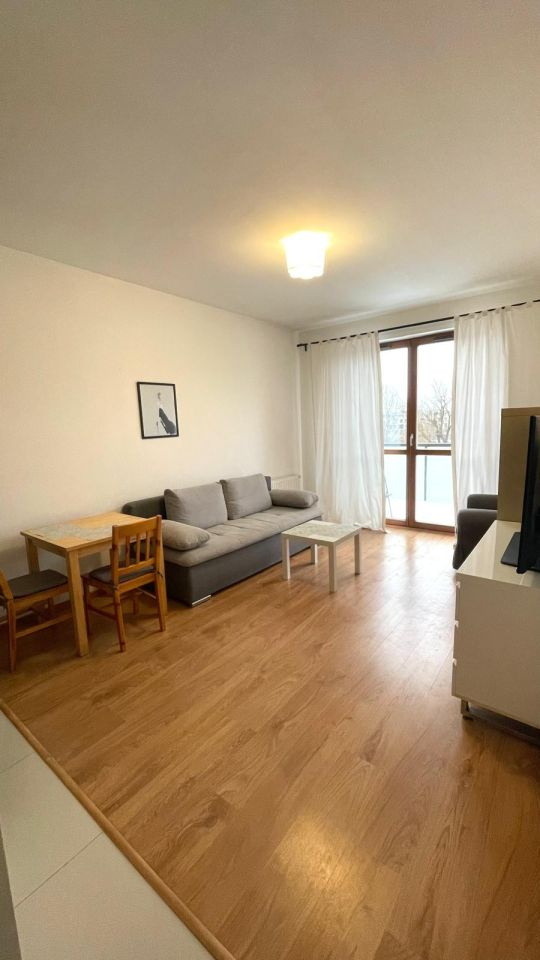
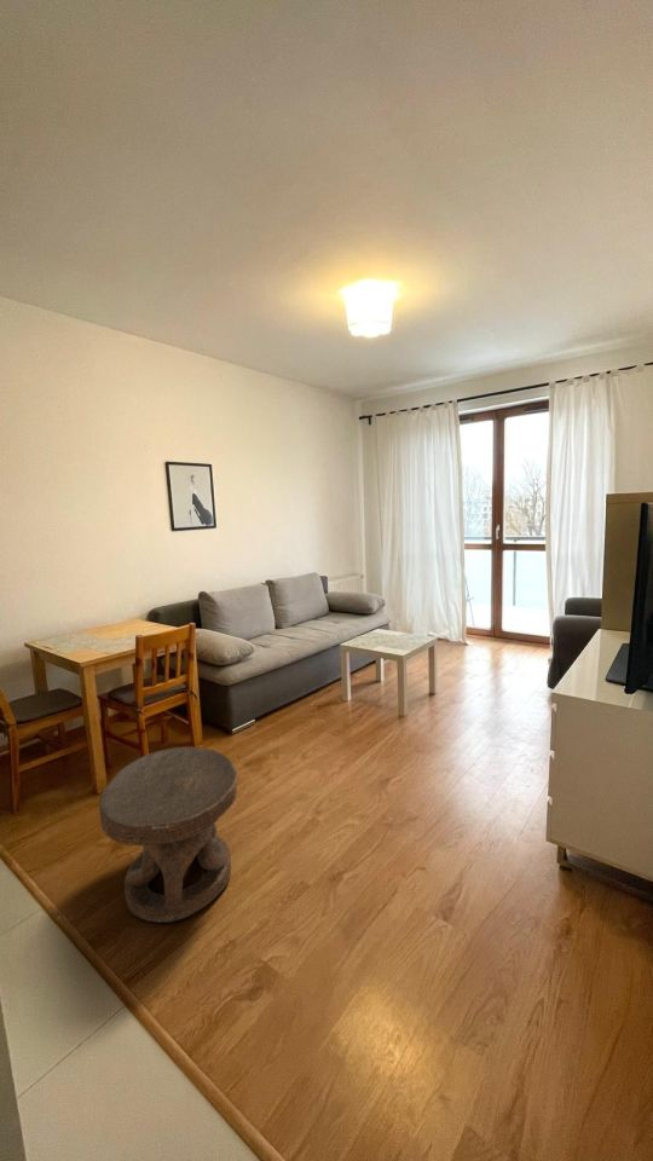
+ carved stool (175, 827)
